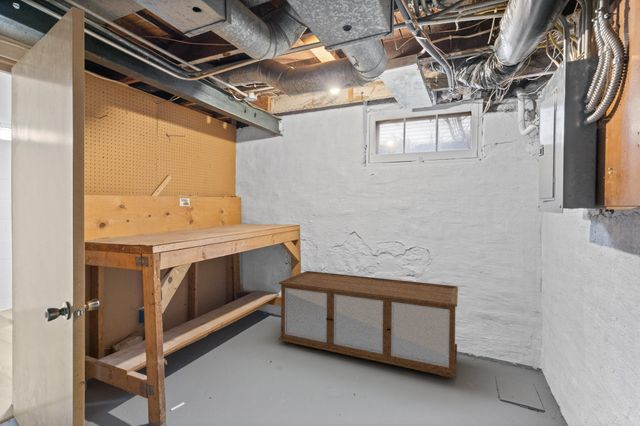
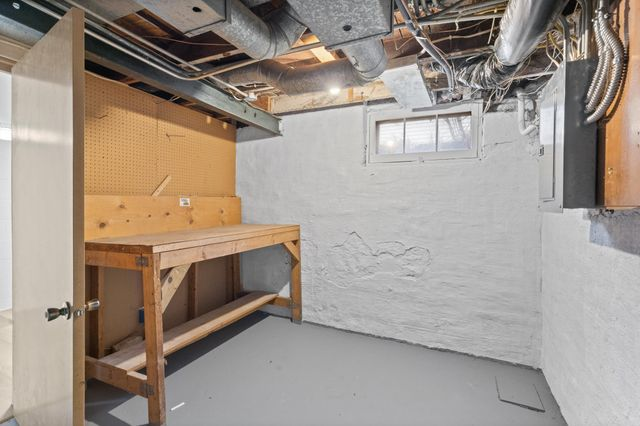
- storage cabinet (366, 316)
